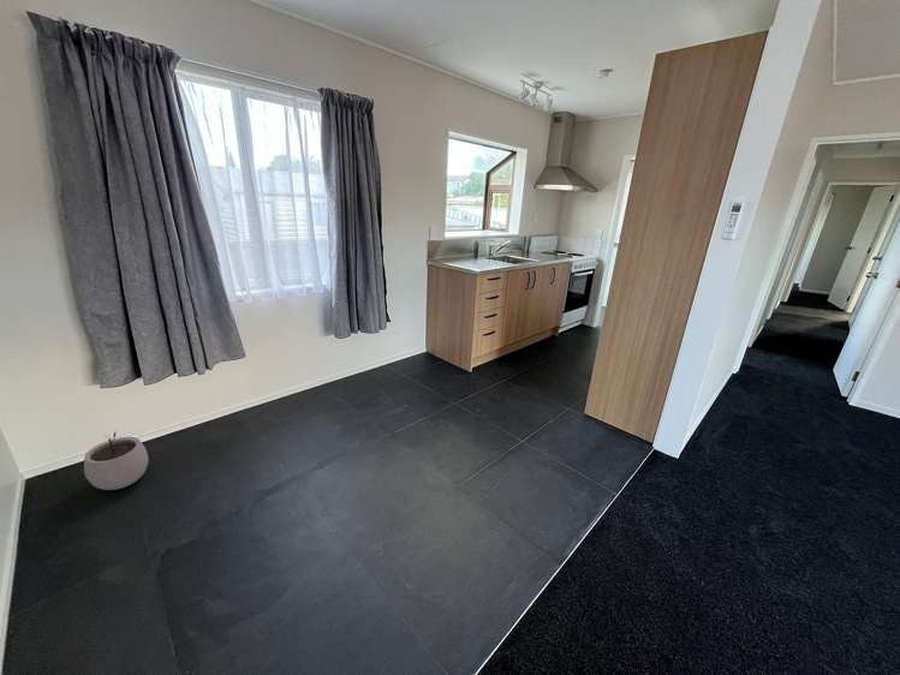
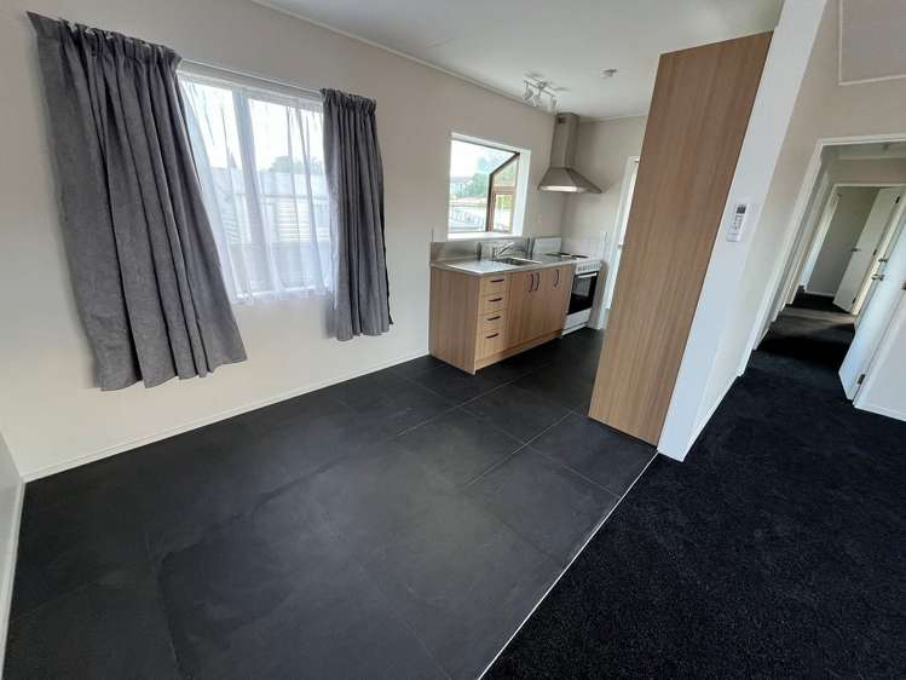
- plant pot (115, 458)
